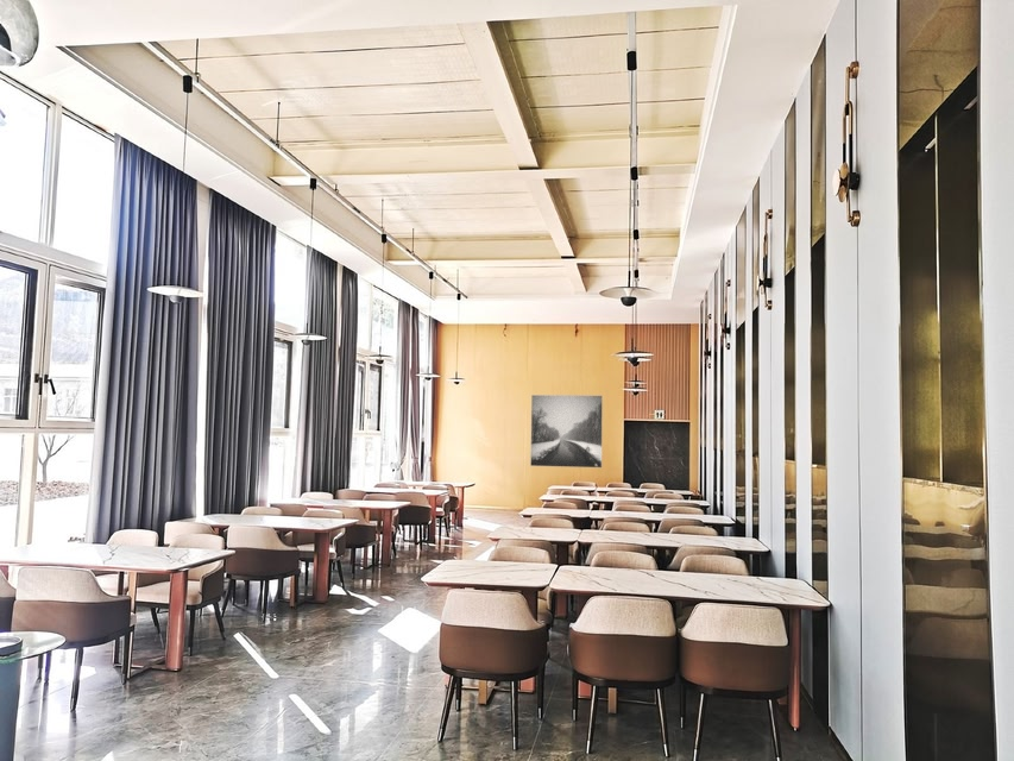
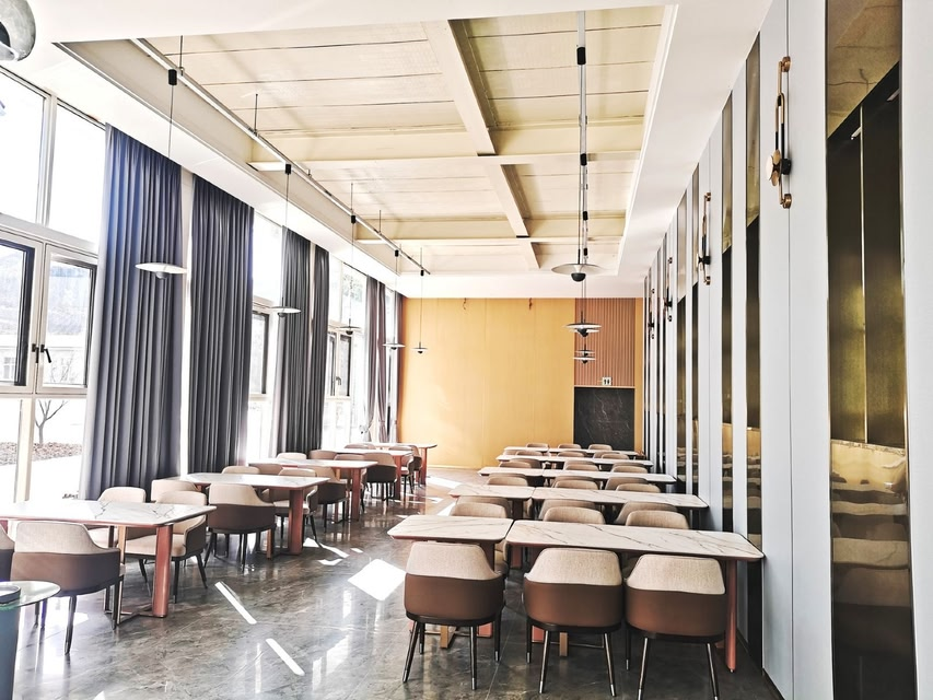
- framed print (566, 430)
